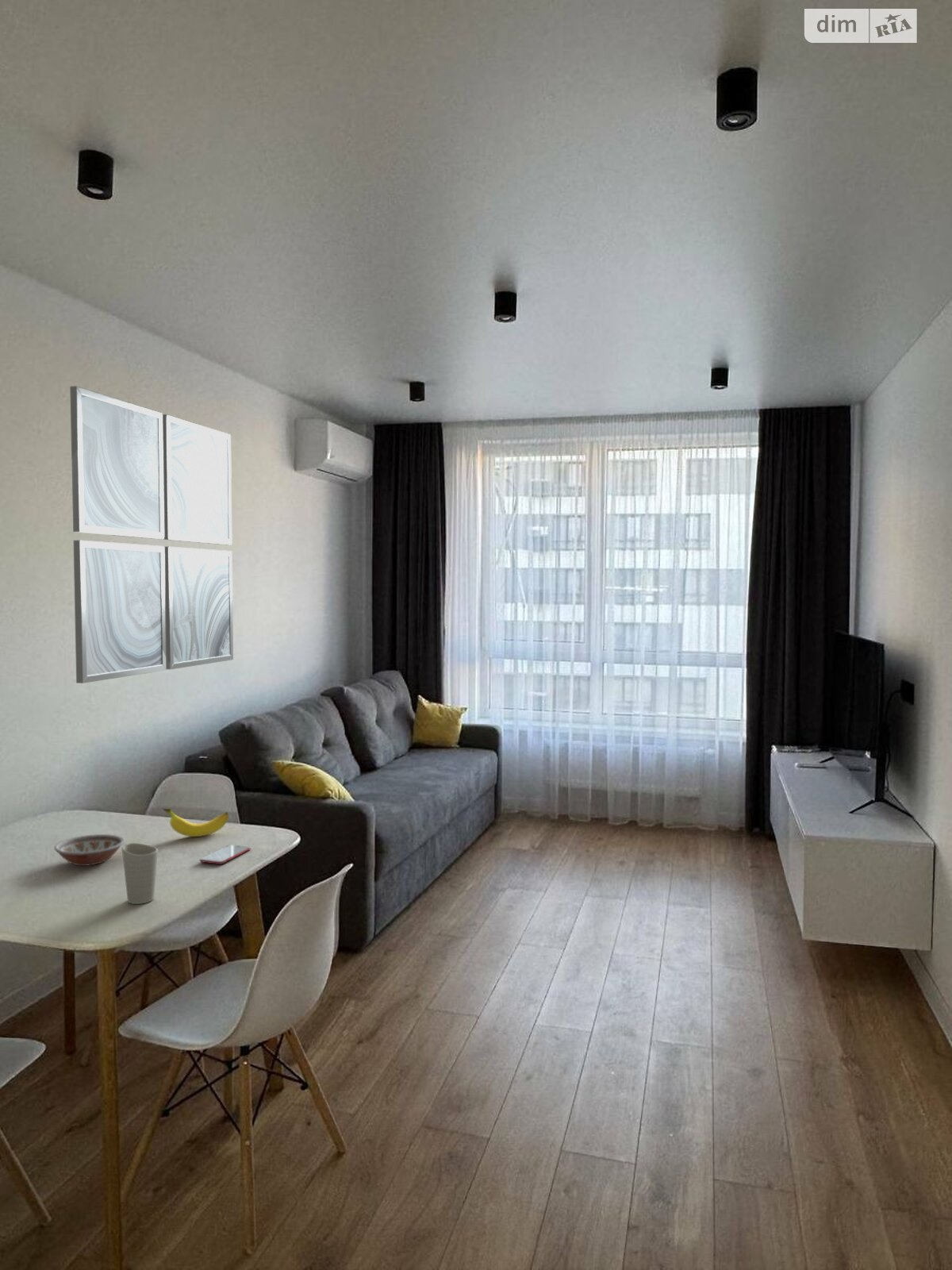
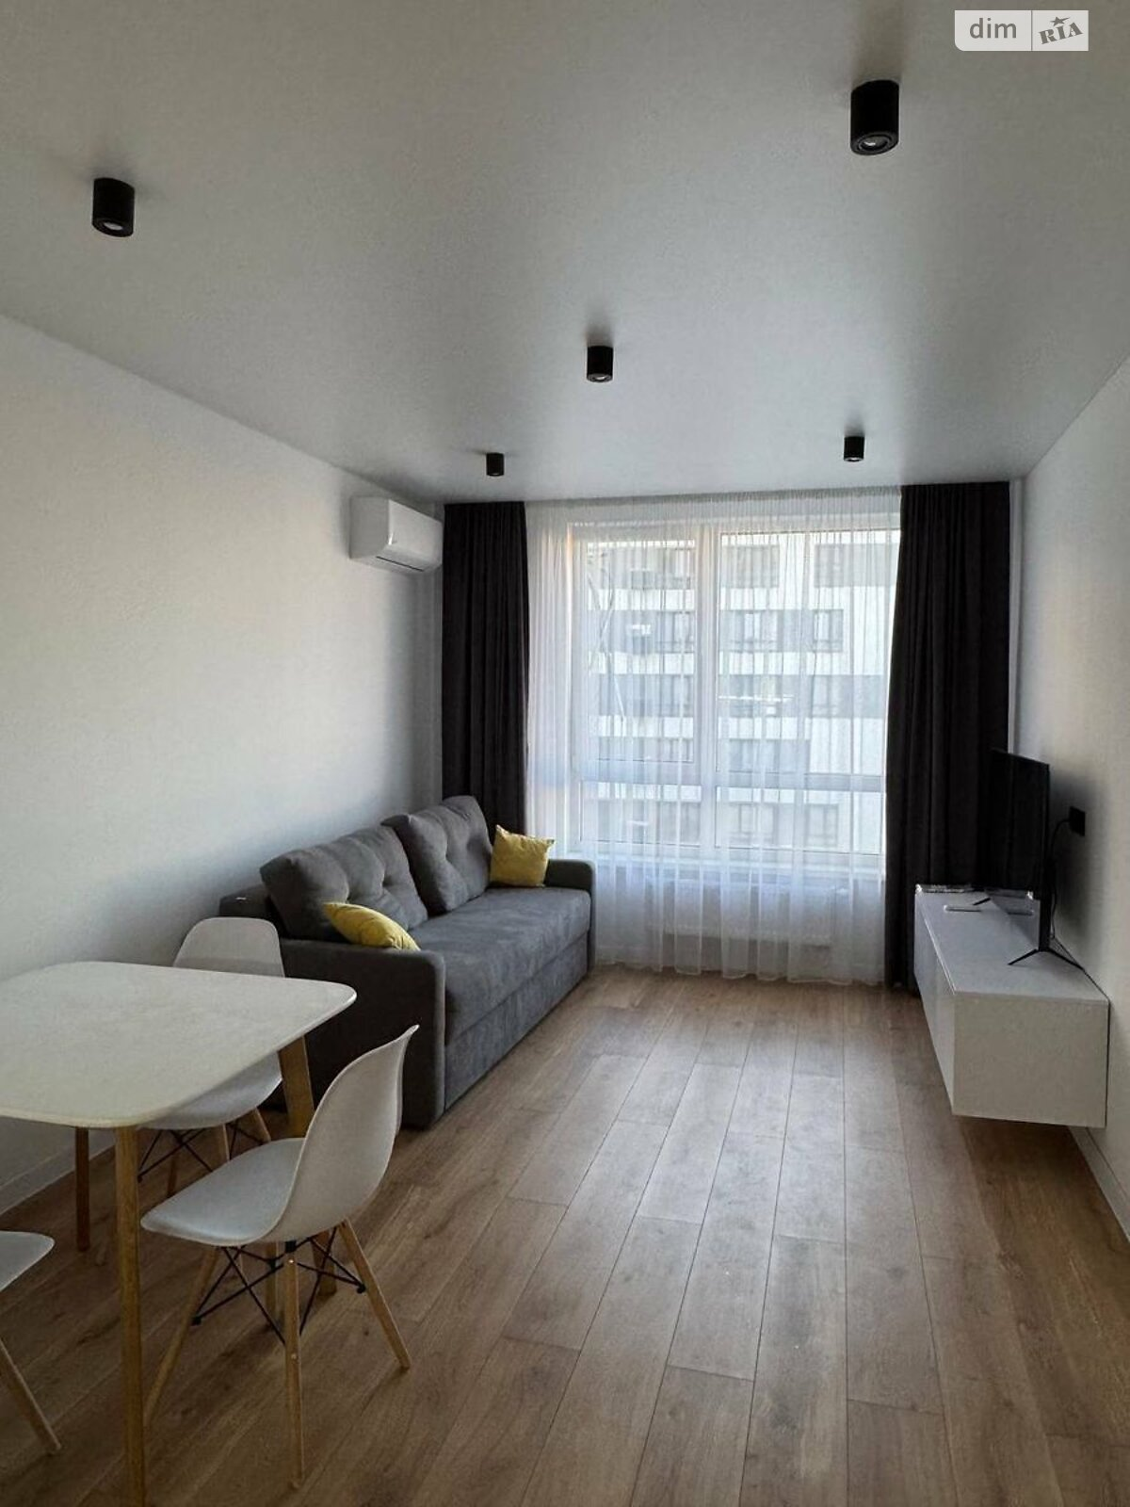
- bowl (90, 852)
- banana (194, 823)
- cup (140, 872)
- wall art (163, 539)
- smartphone (225, 854)
